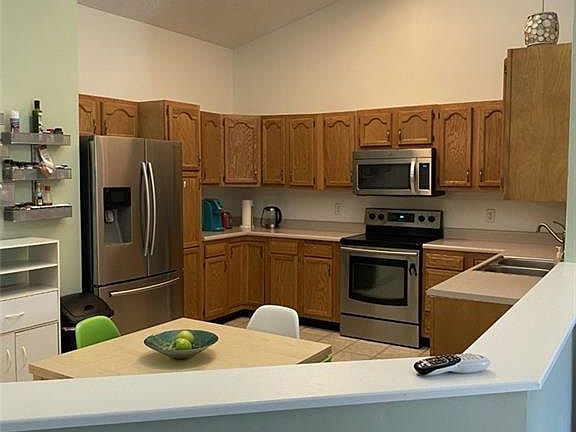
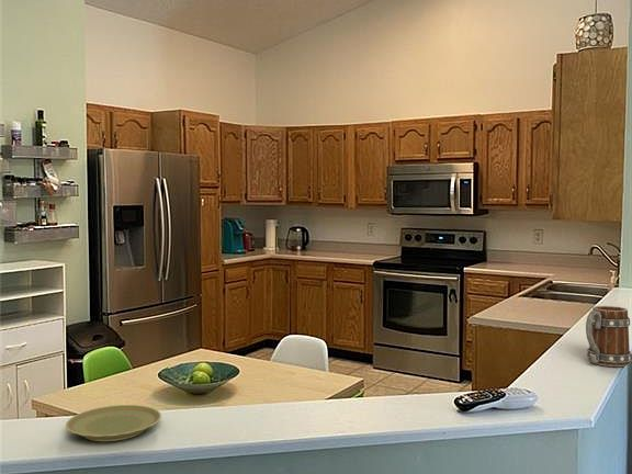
+ plate (114, 425)
+ mug (605, 336)
